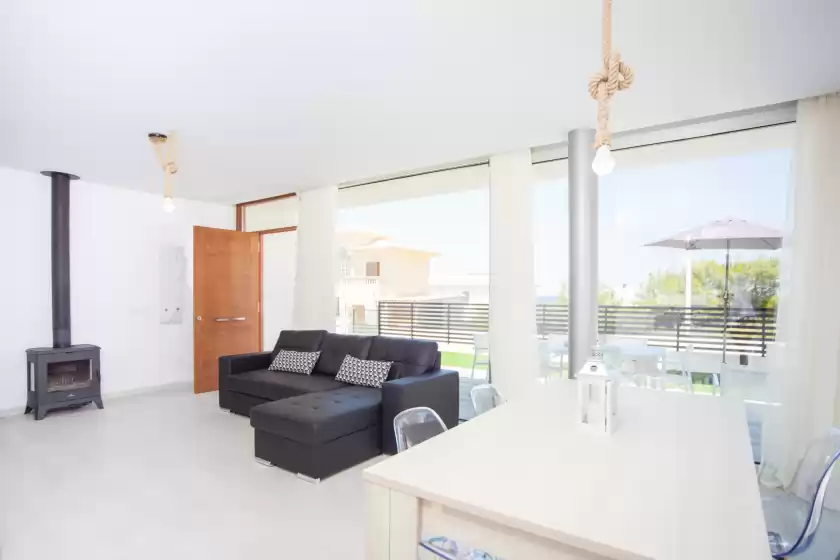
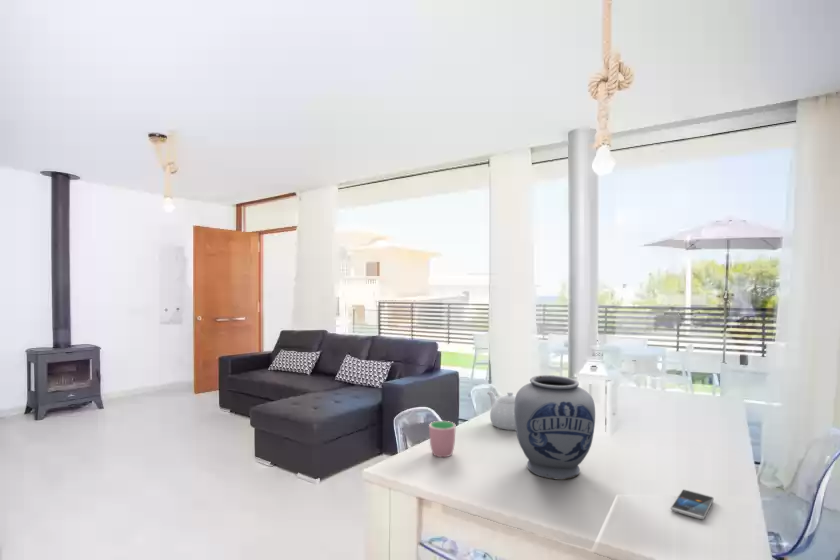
+ vase (553, 424)
+ smartphone (692, 503)
+ cup (444, 437)
+ teapot (511, 408)
